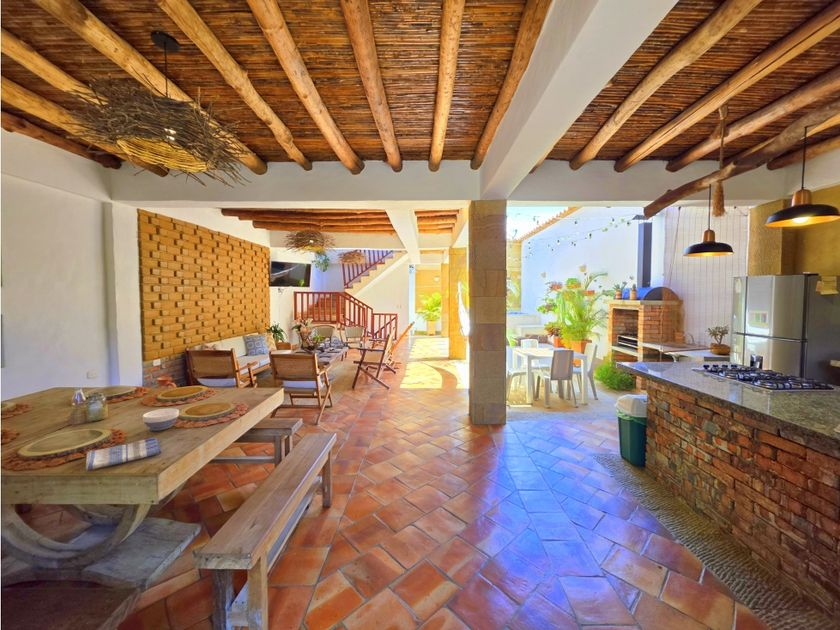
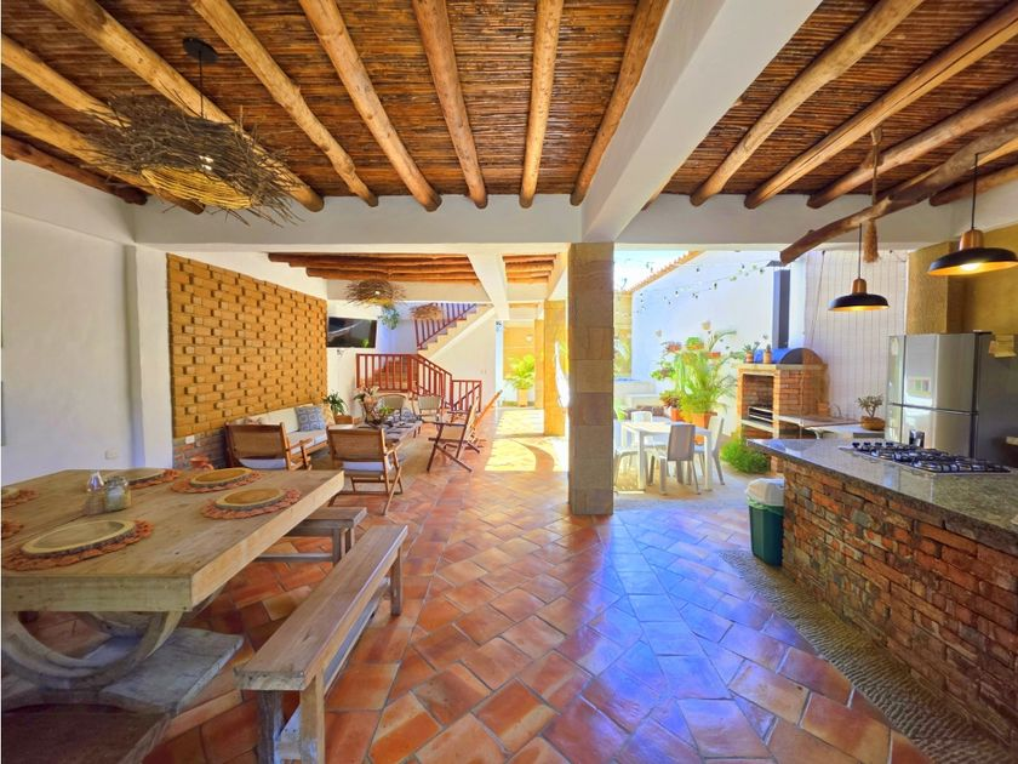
- bowl (161, 420)
- dish towel (124, 452)
